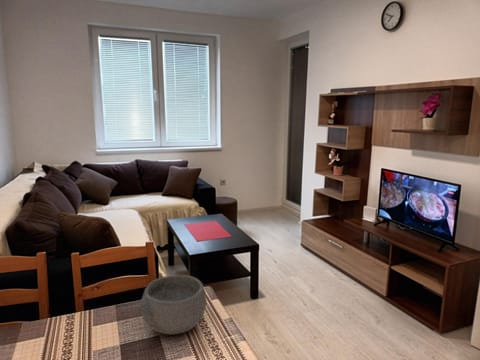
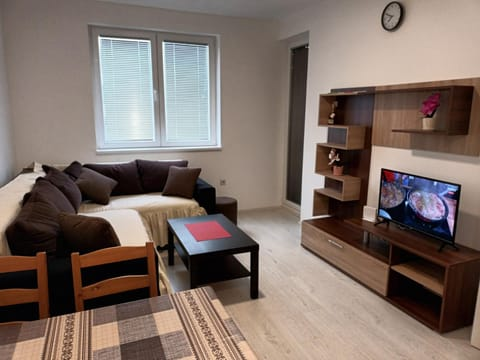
- bowl (173, 306)
